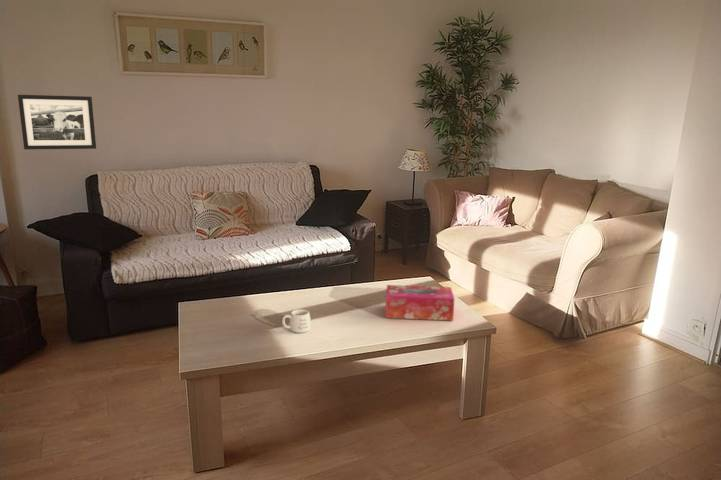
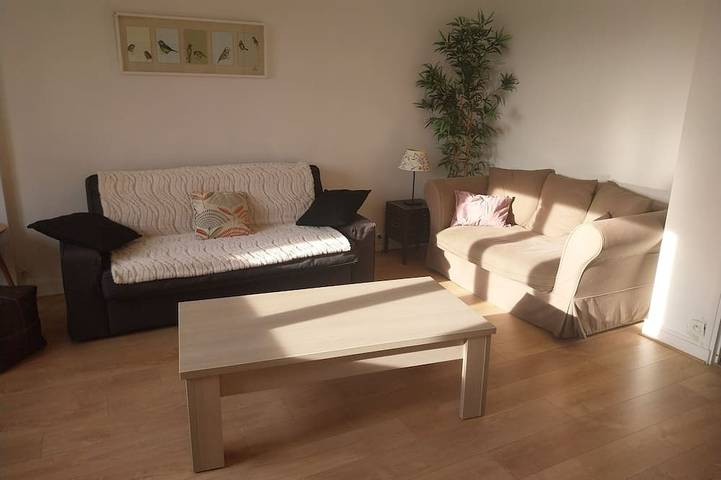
- picture frame (58, 122)
- mug (296, 321)
- tissue box (419, 302)
